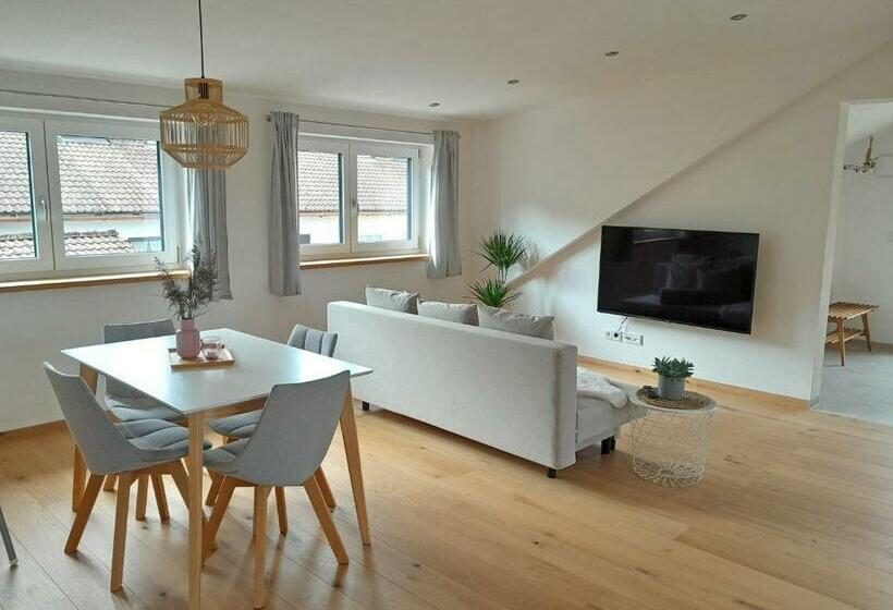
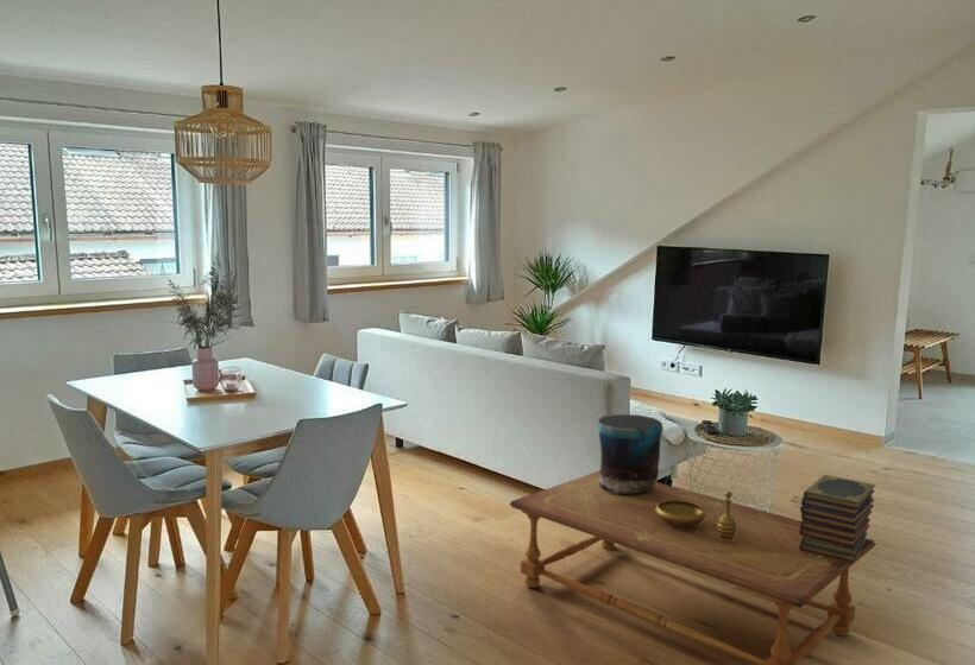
+ decorative bowl (696, 505)
+ book stack (837, 515)
+ vase (629, 454)
+ coffee table (679, 564)
